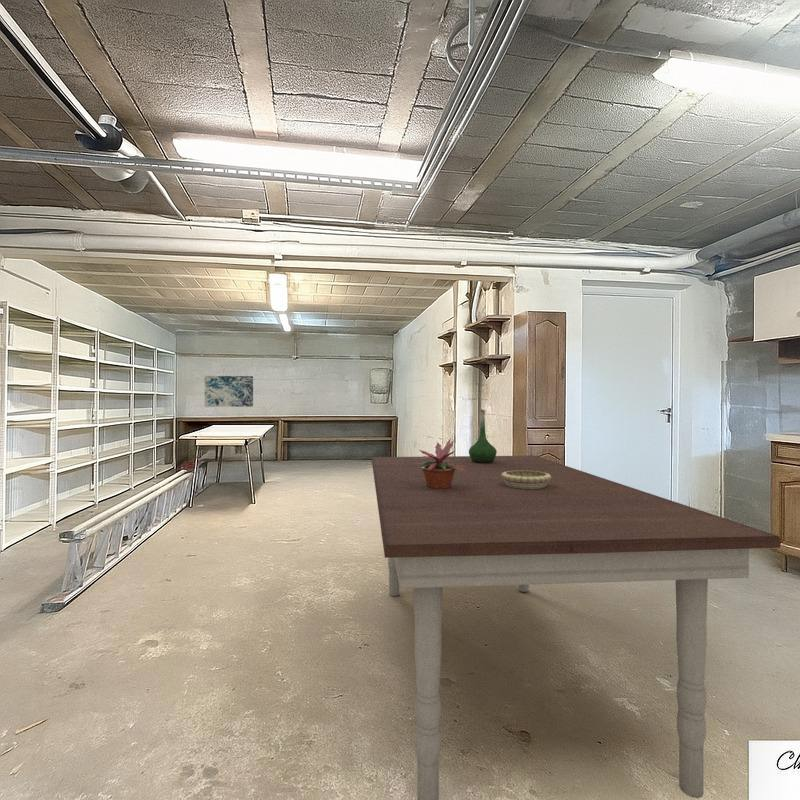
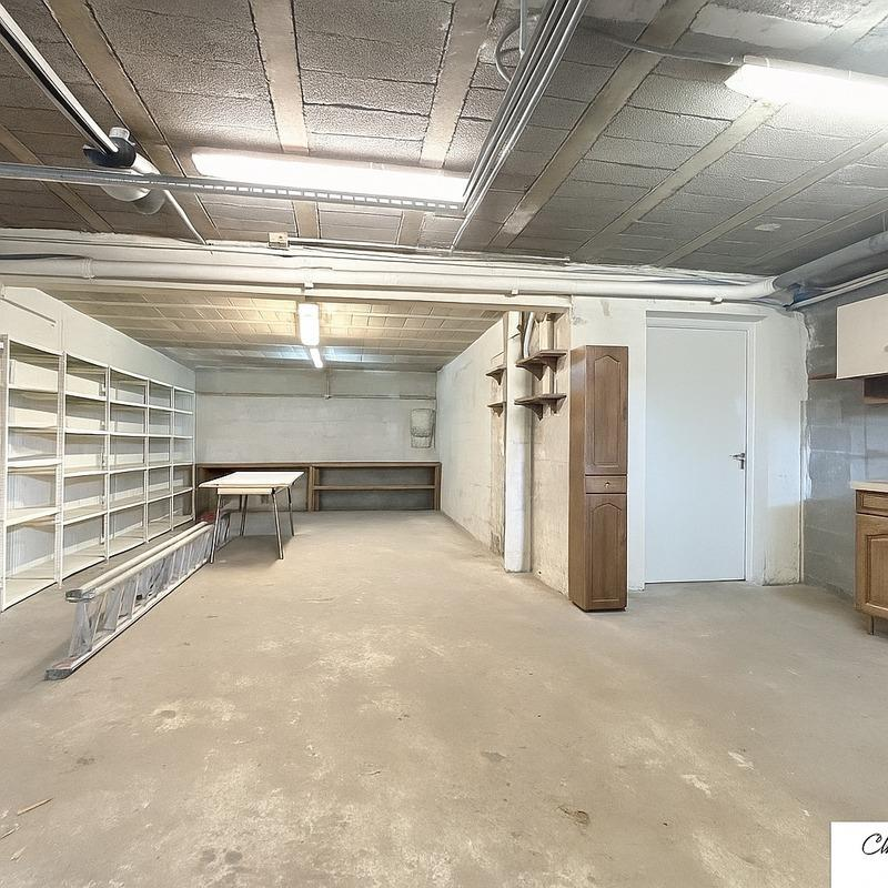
- vase (482, 435)
- potted plant (439, 460)
- decorative bowl (525, 478)
- wall art (229, 391)
- dining table (493, 569)
